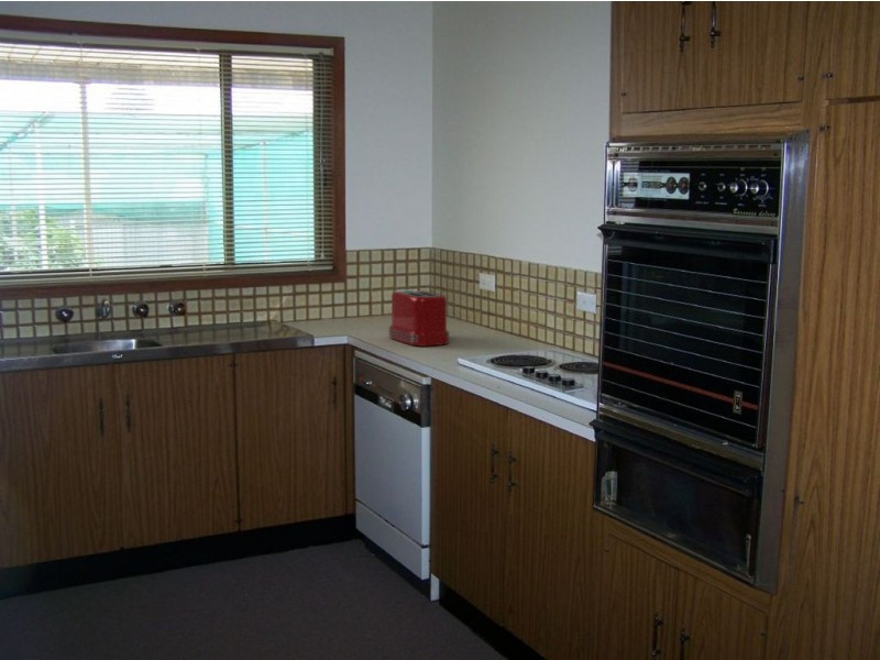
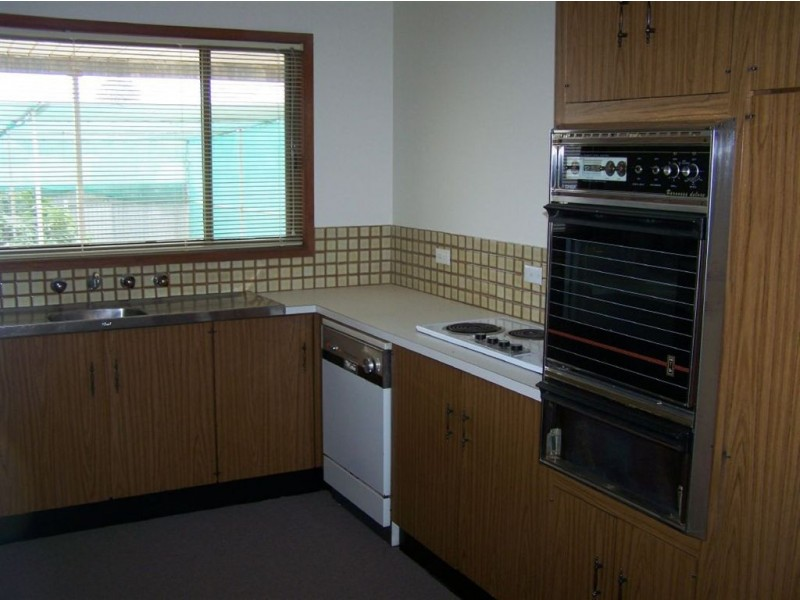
- toaster (418, 316)
